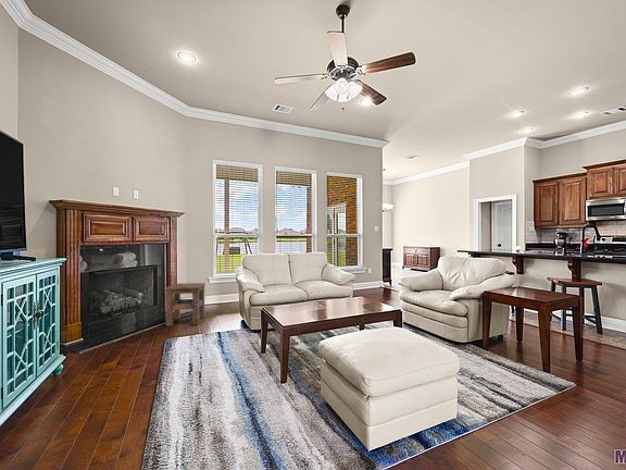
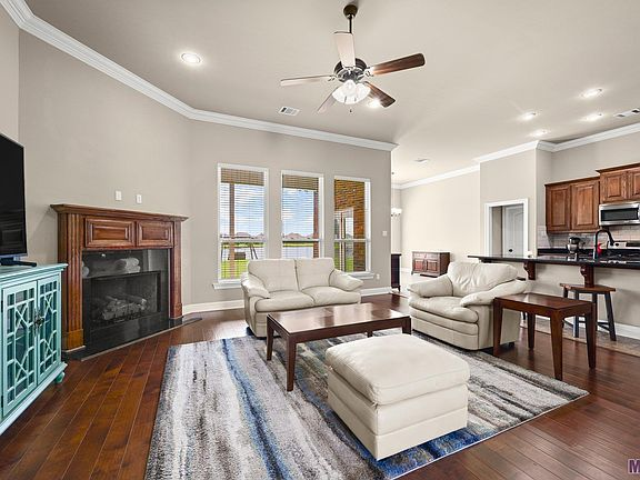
- side table (186, 302)
